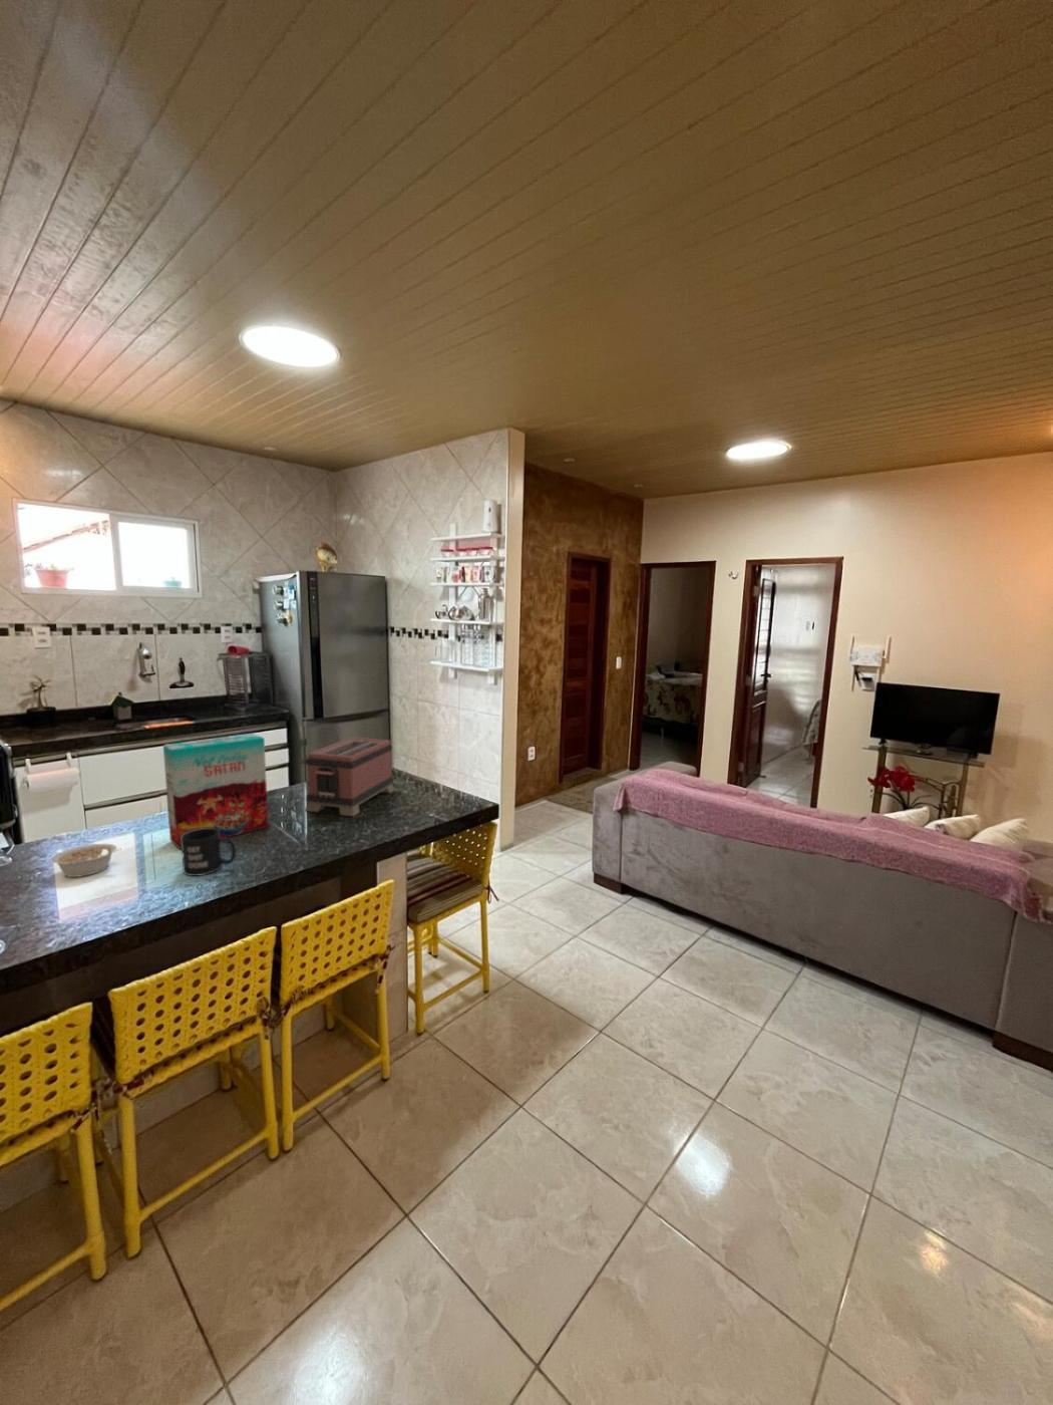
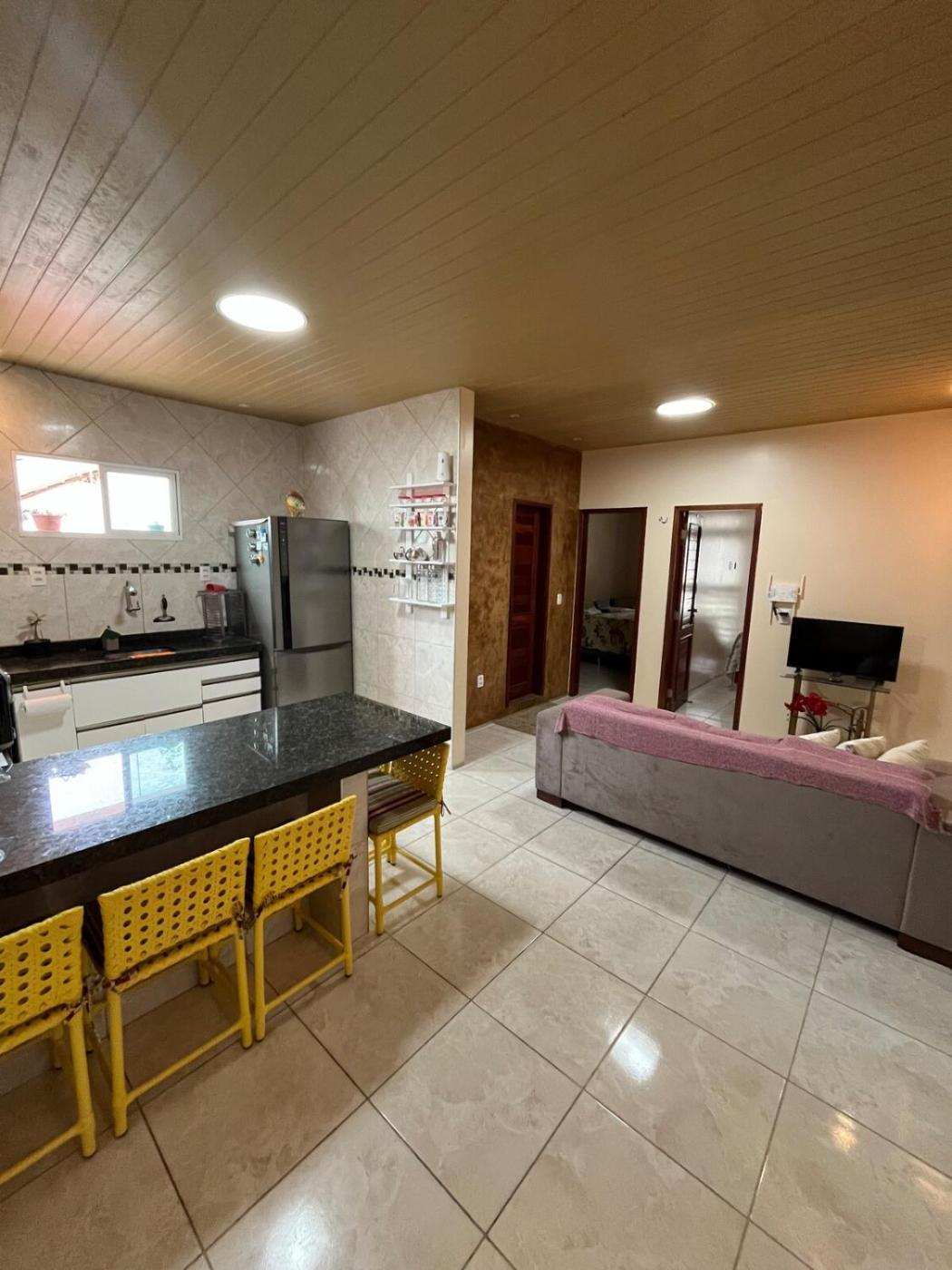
- toaster (350, 773)
- cereal box (218, 788)
- mug (209, 851)
- legume (88, 860)
